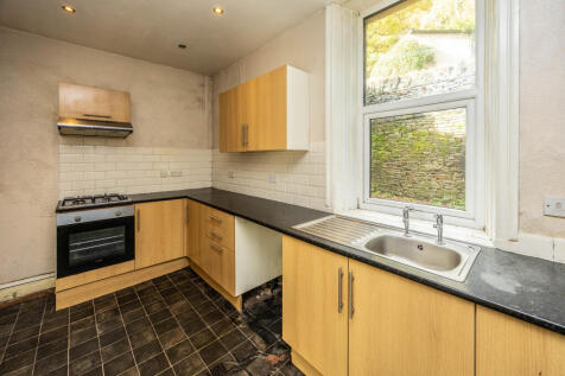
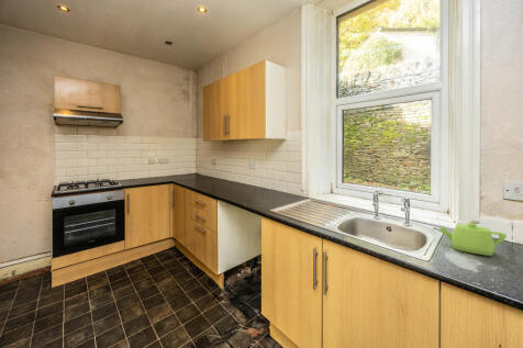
+ teapot (469, 236)
